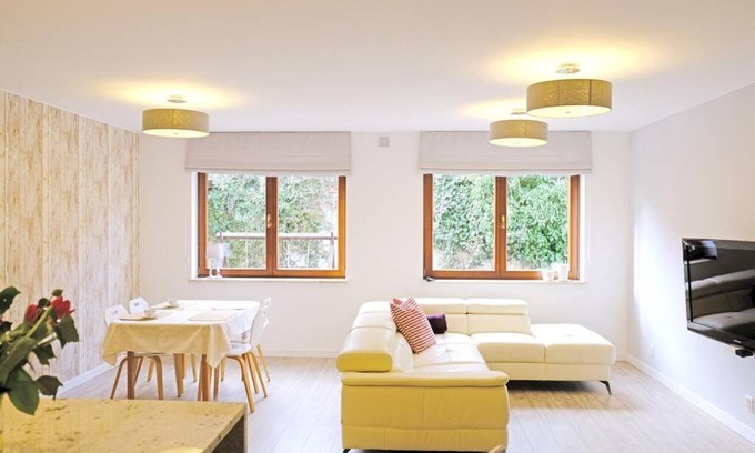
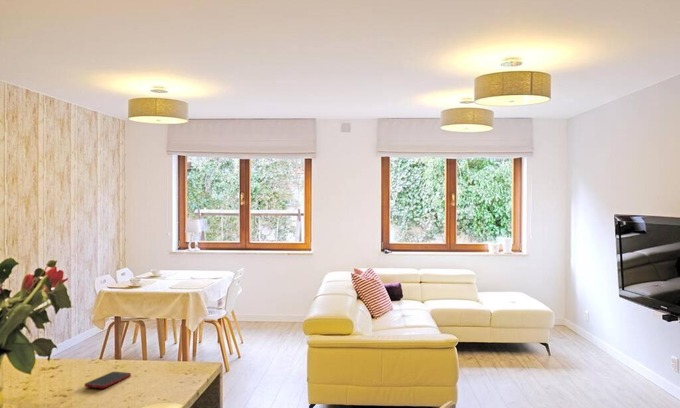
+ cell phone (108, 379)
